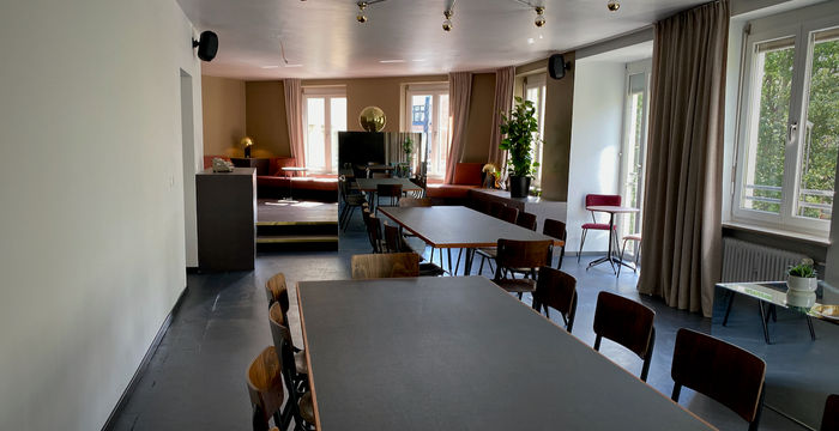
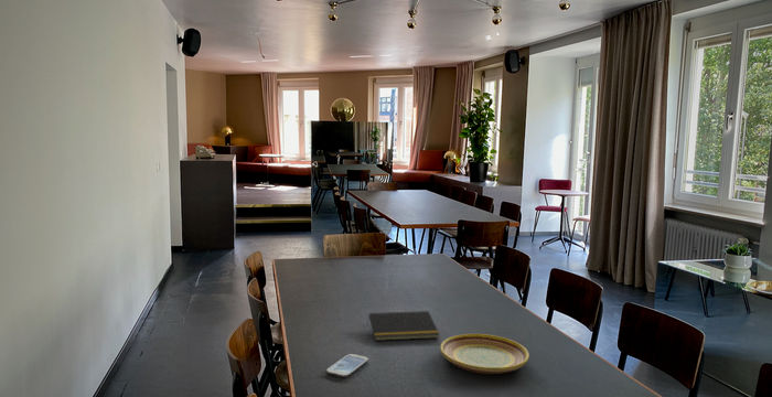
+ plate (483, 354)
+ notepad (403, 324)
+ smartphone (347, 365)
